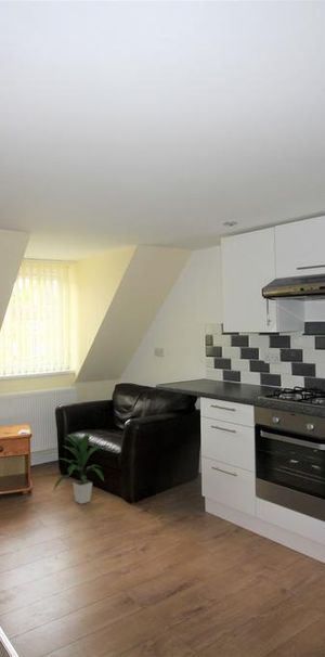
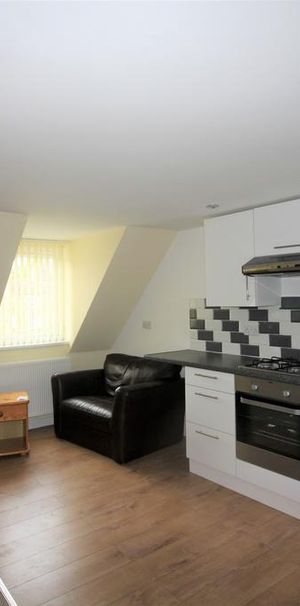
- indoor plant (79, 465)
